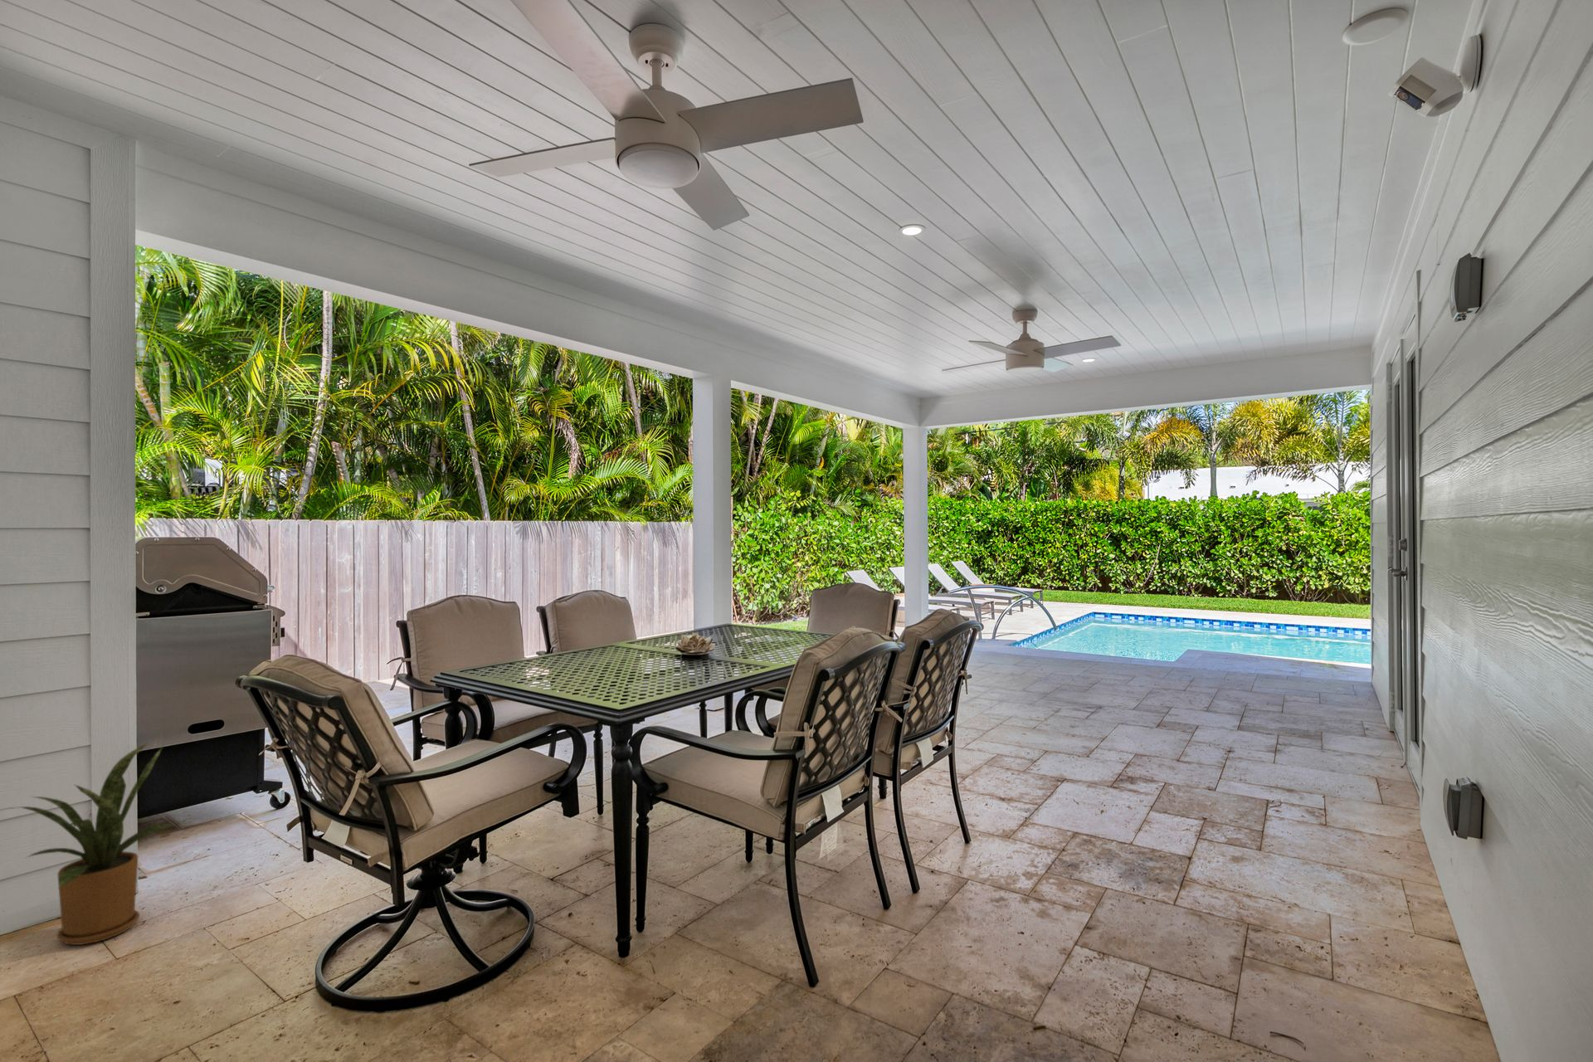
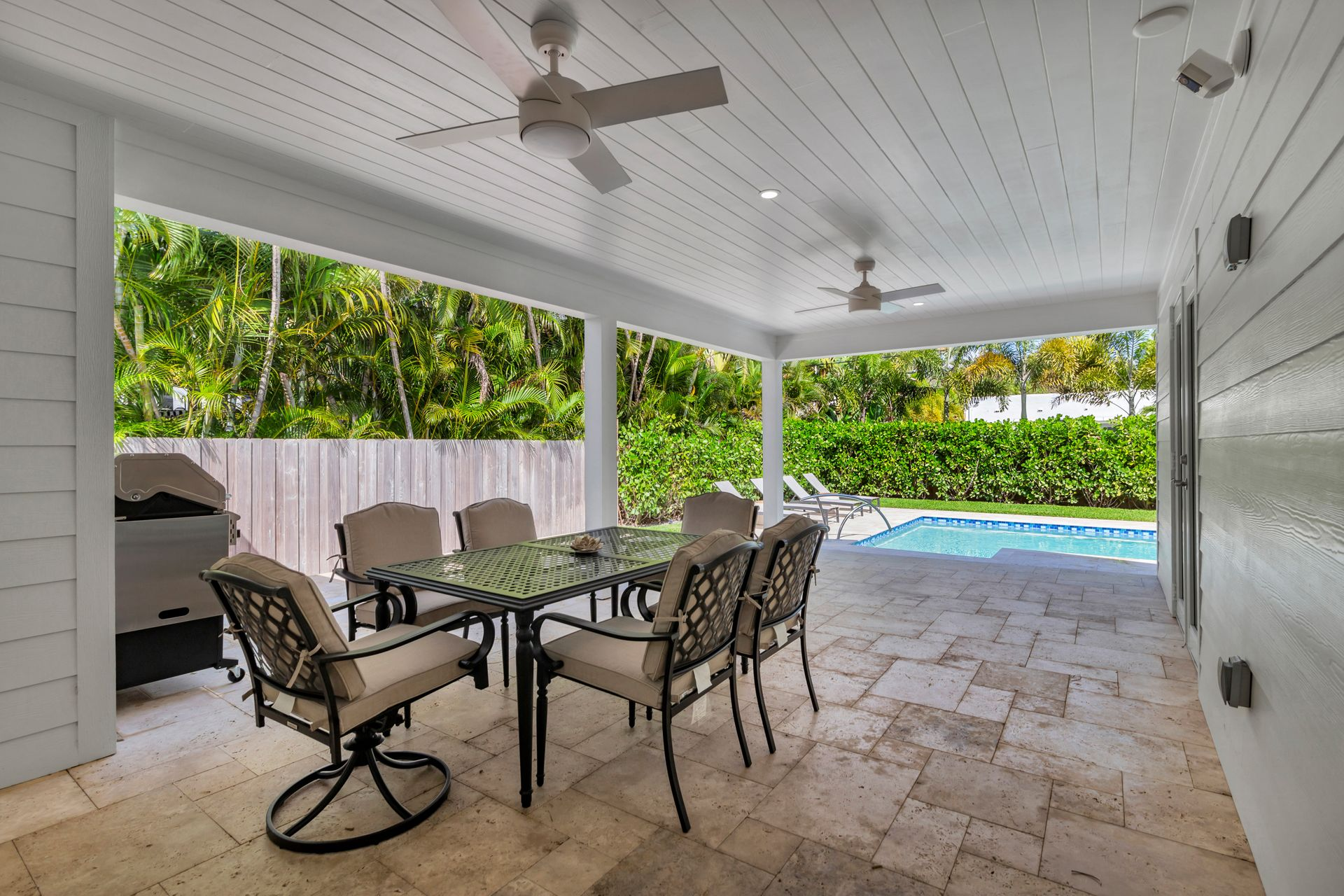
- house plant (90, 844)
